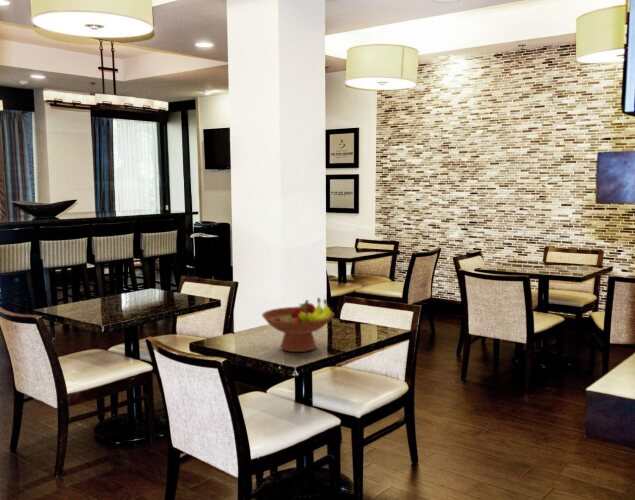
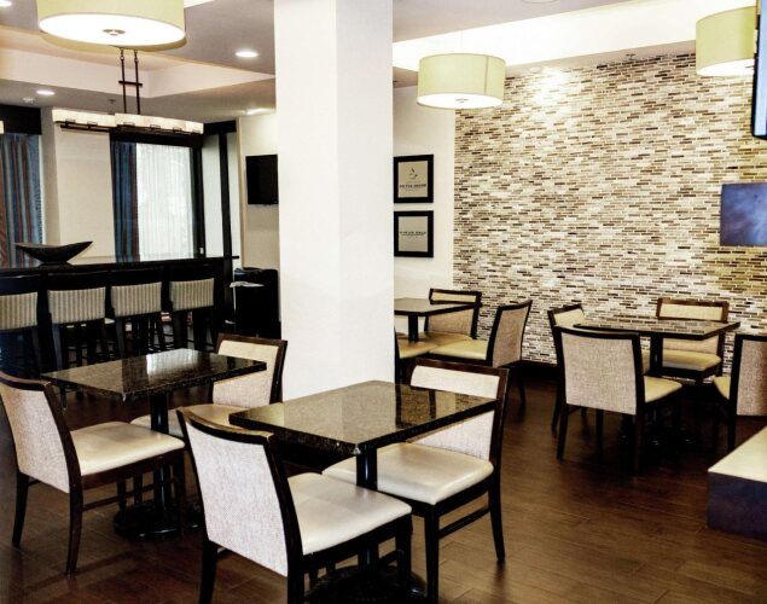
- fruit bowl (298, 324)
